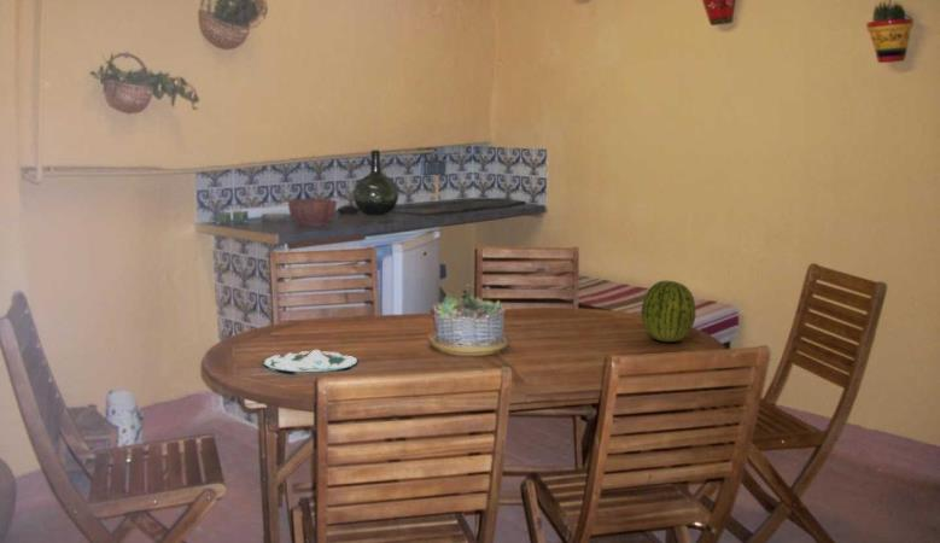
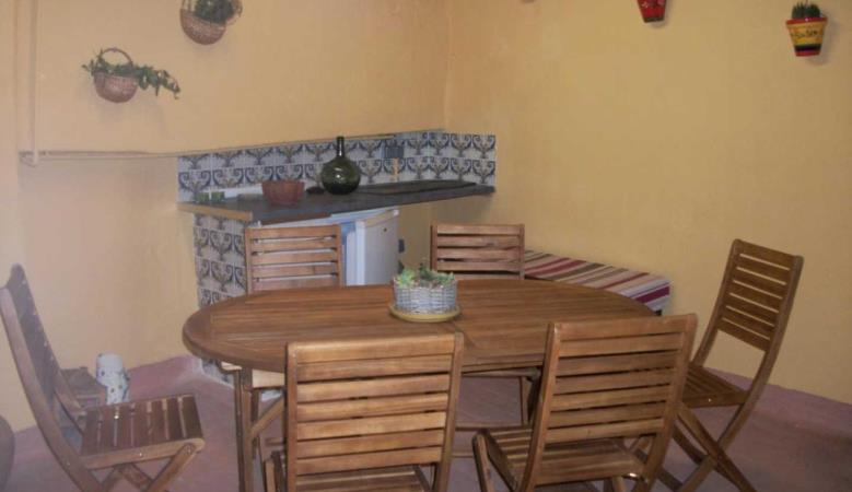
- plate (310, 356)
- fruit (667, 310)
